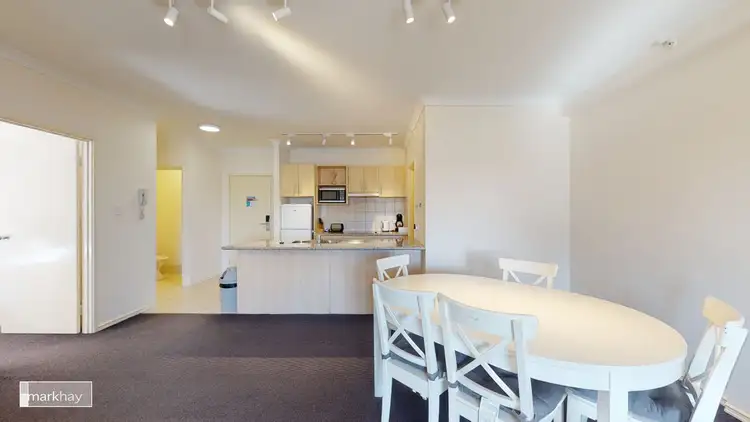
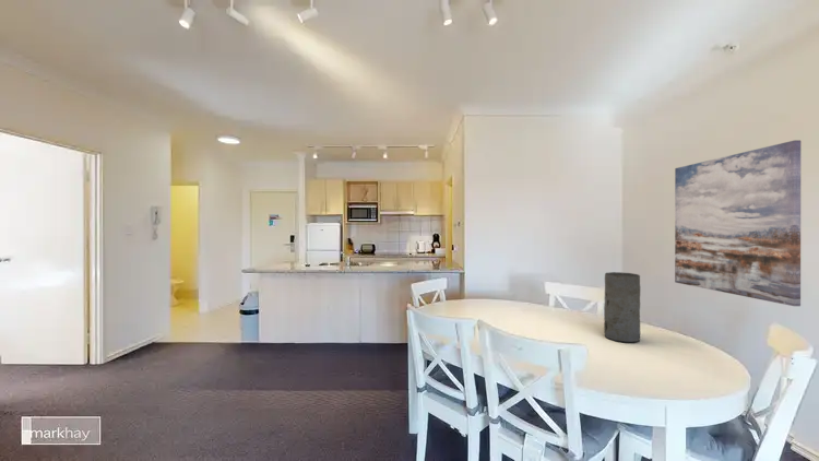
+ vase (621, 306)
+ wall art (726, 224)
